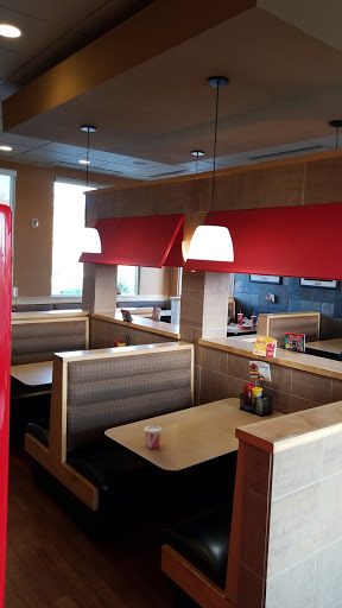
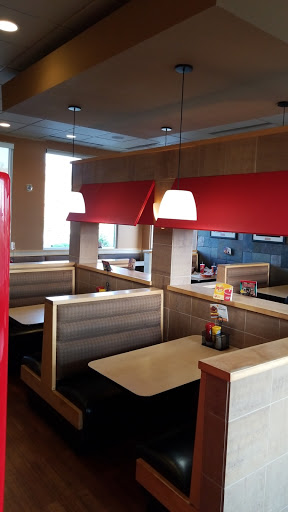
- cup (152, 437)
